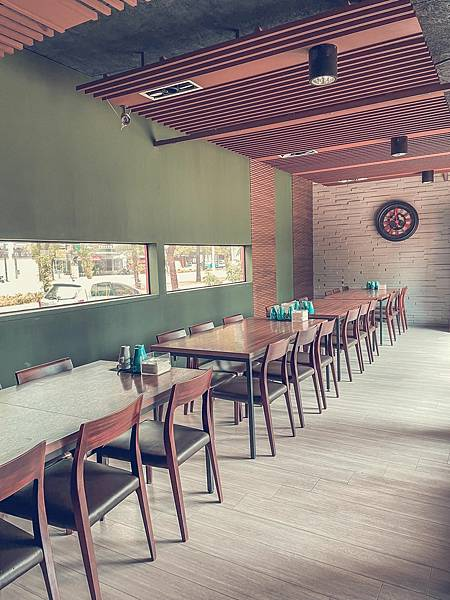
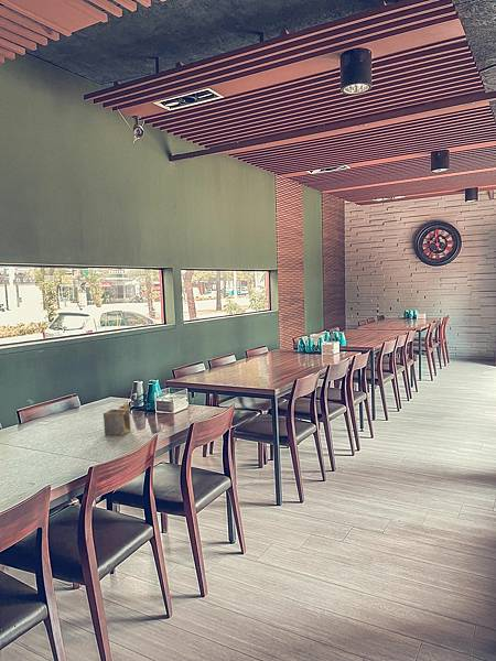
+ napkin holder (117, 418)
